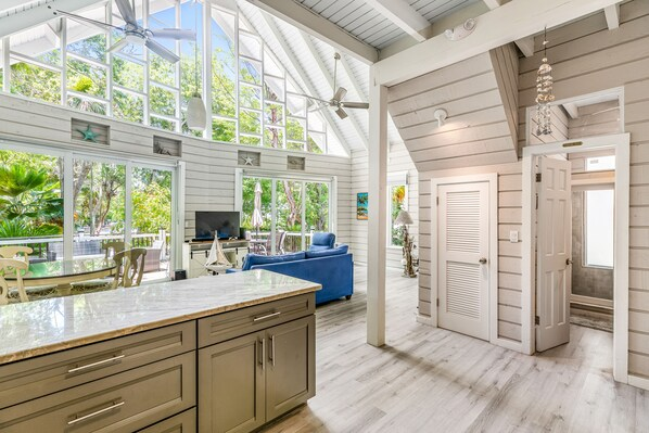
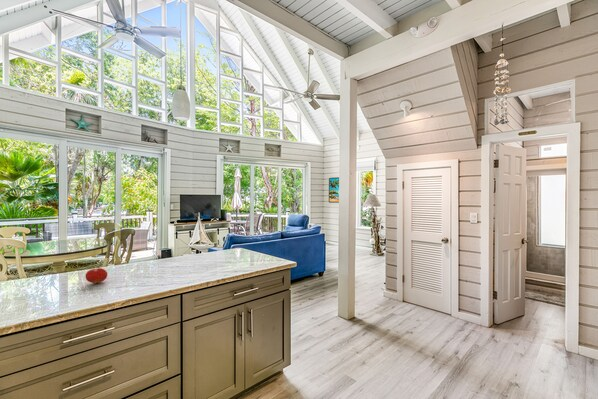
+ fruit (96, 274)
